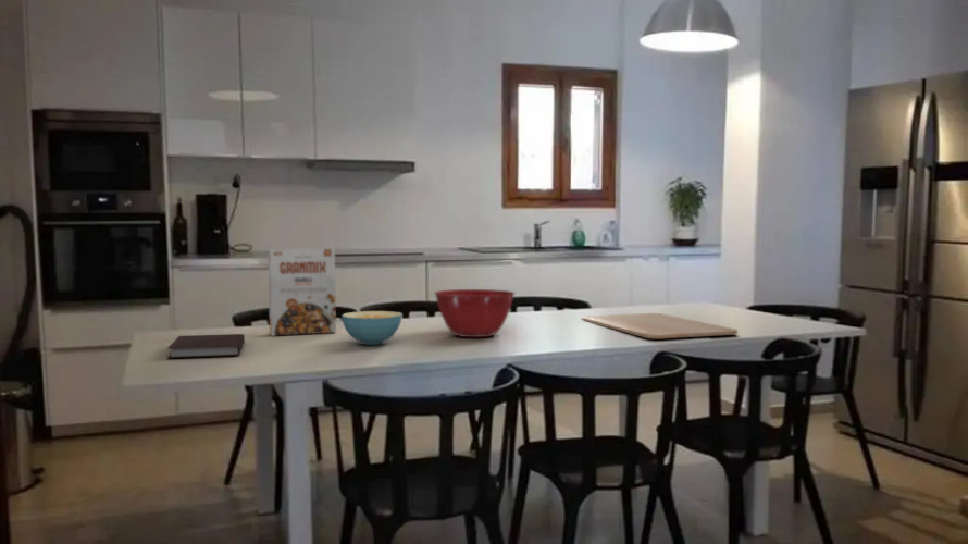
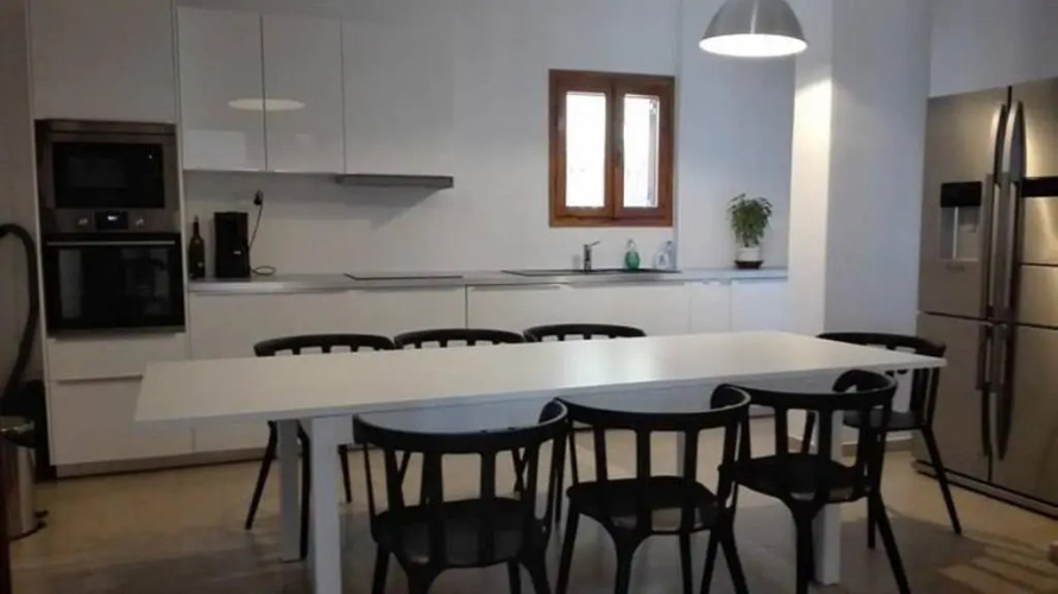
- chopping board (655, 324)
- notebook (208, 345)
- mixing bowl (474, 313)
- cereal box (301, 290)
- cereal bowl (372, 329)
